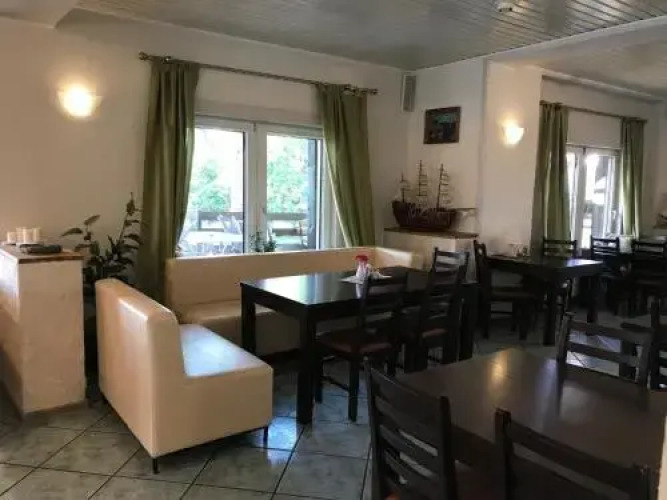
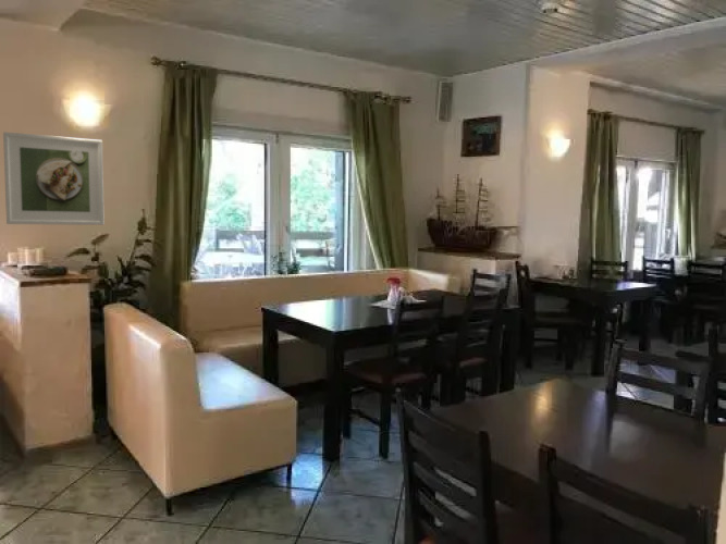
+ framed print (56, 181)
